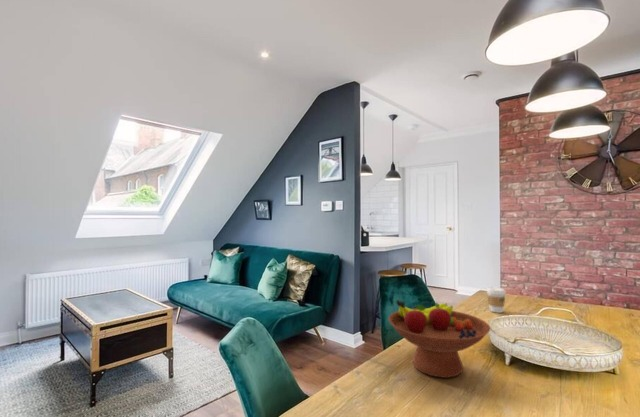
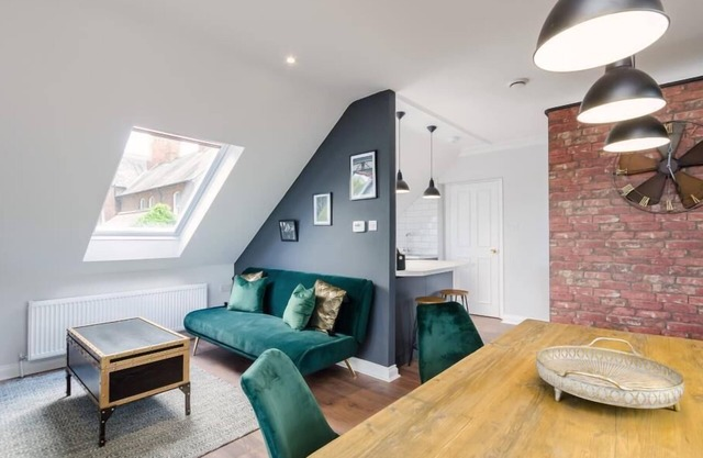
- coffee cup (496, 299)
- fruit bowl (437, 335)
